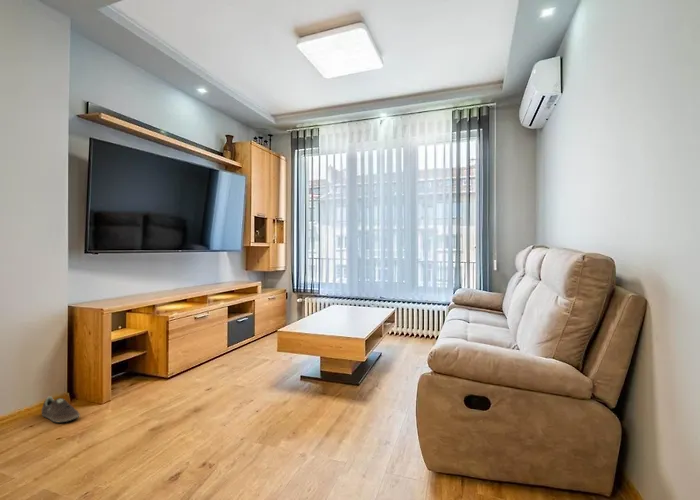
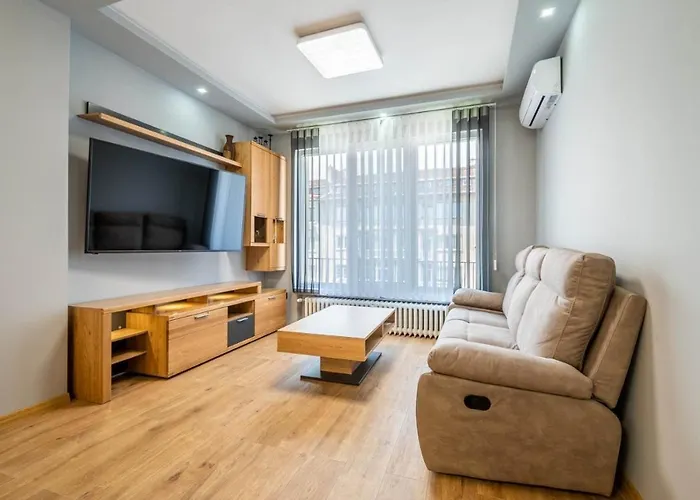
- sneaker (59, 408)
